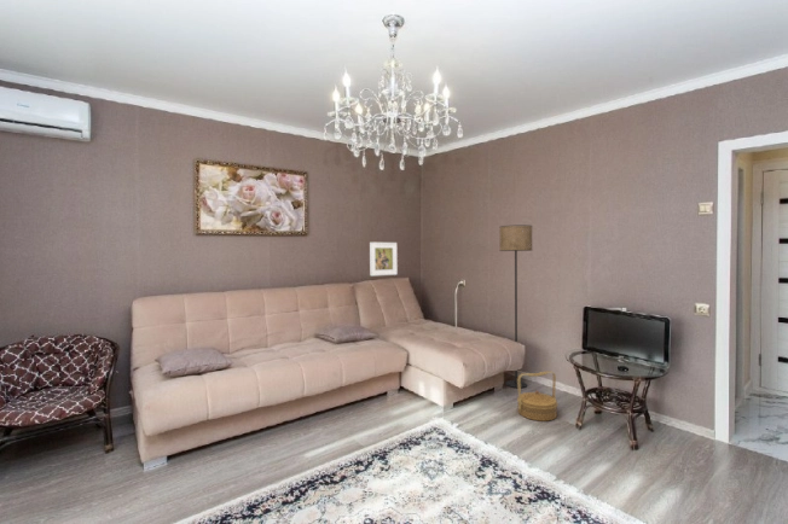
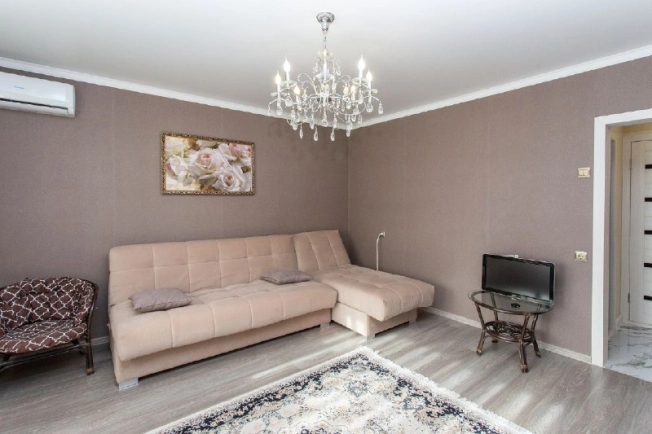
- basket (537, 392)
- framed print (383, 258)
- floor lamp (515, 305)
